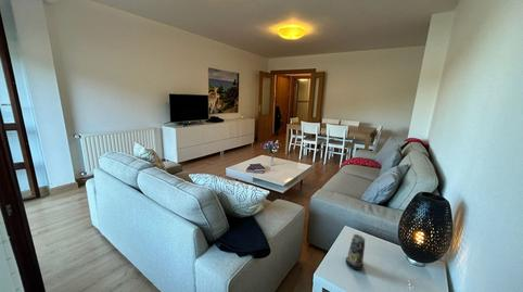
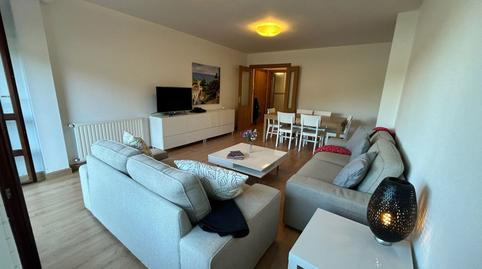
- candle (356, 251)
